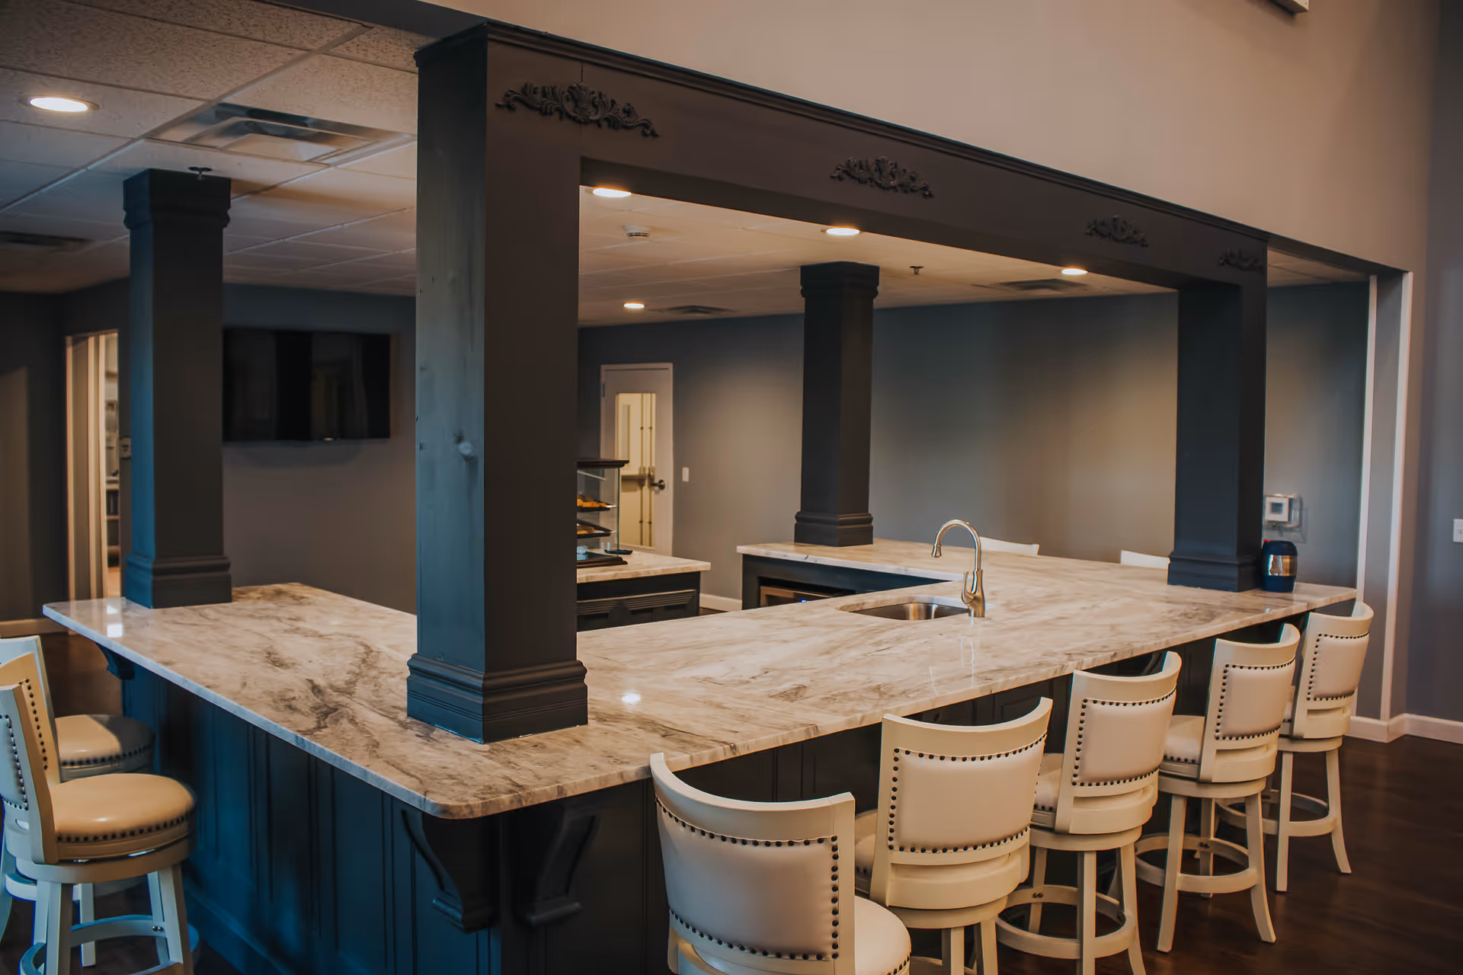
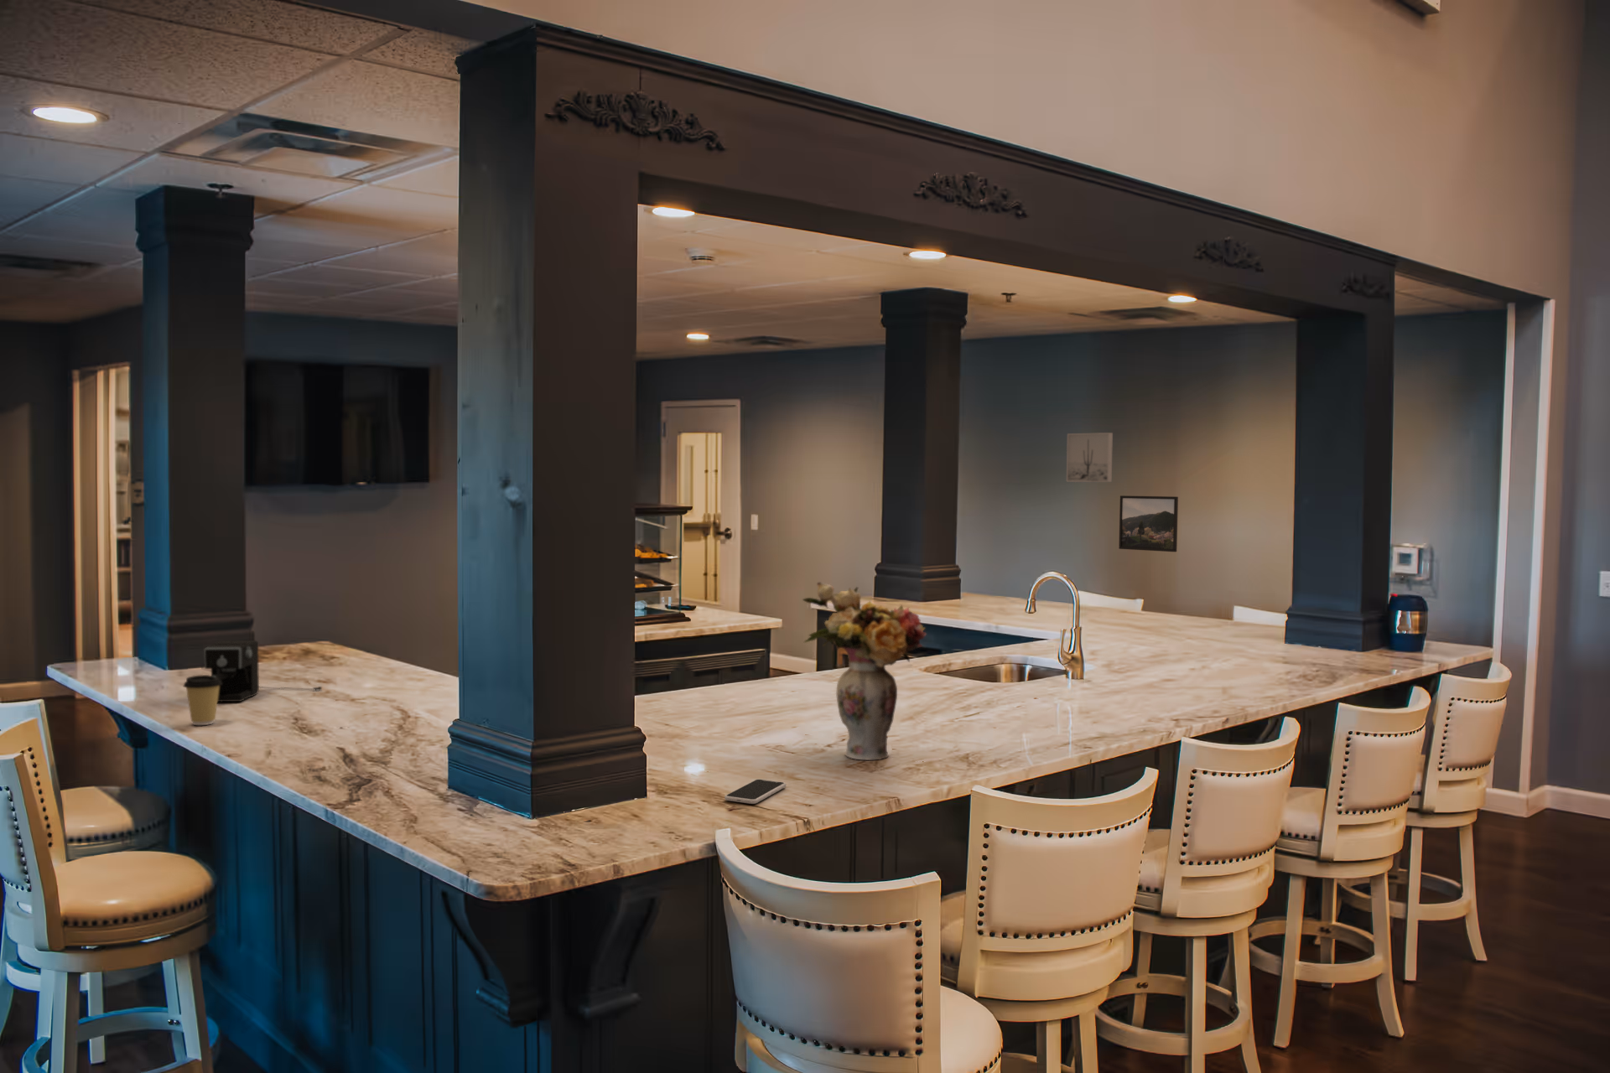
+ coffee maker (258, 669)
+ wall art (1089, 457)
+ smartphone (756, 790)
+ coffee cup (202, 699)
+ flower arrangement (865, 669)
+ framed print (1148, 523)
